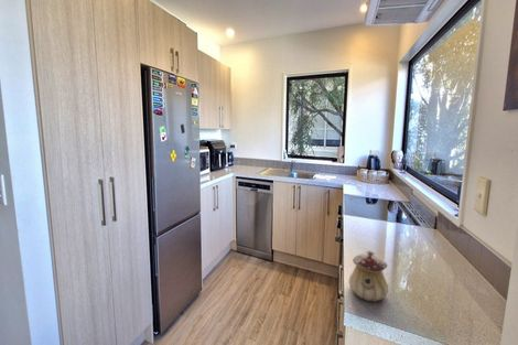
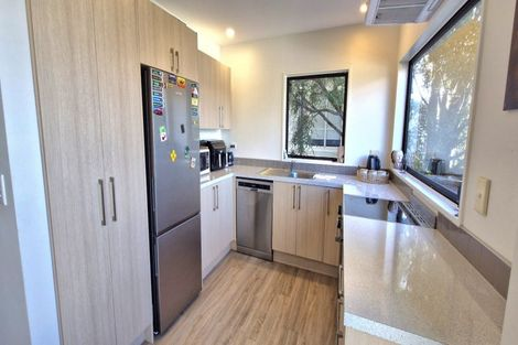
- teapot (368, 270)
